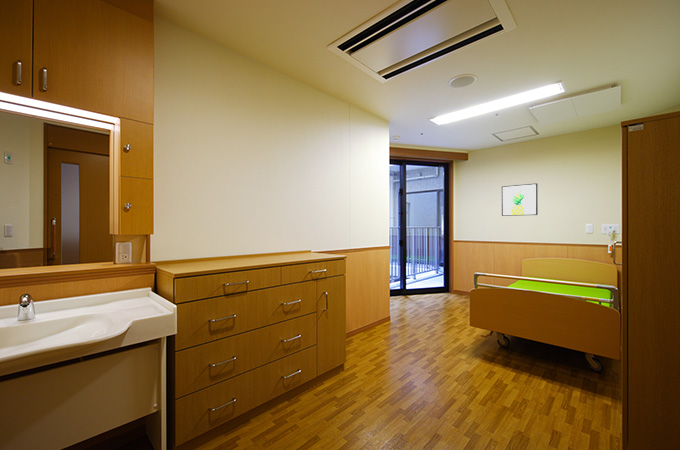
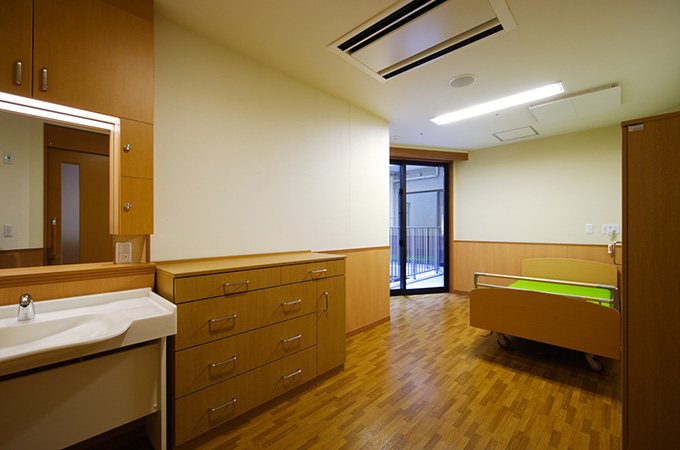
- wall art (519, 200)
